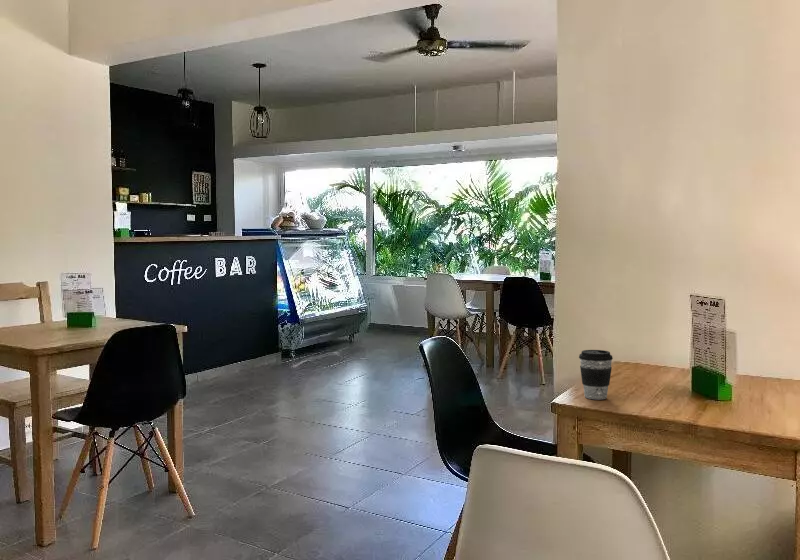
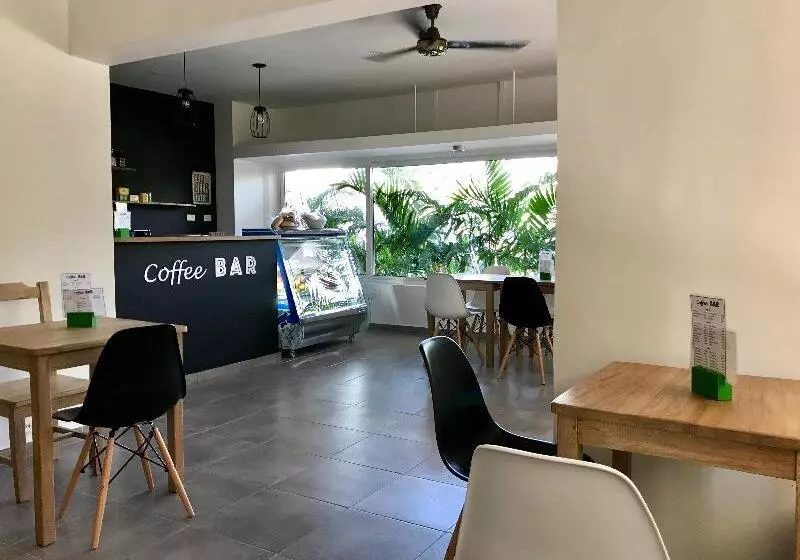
- coffee cup (595, 374)
